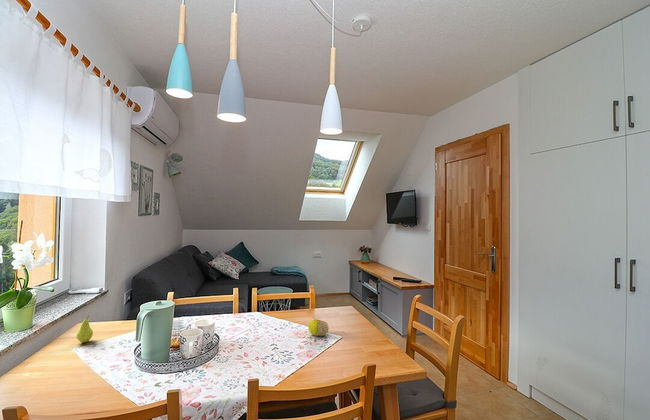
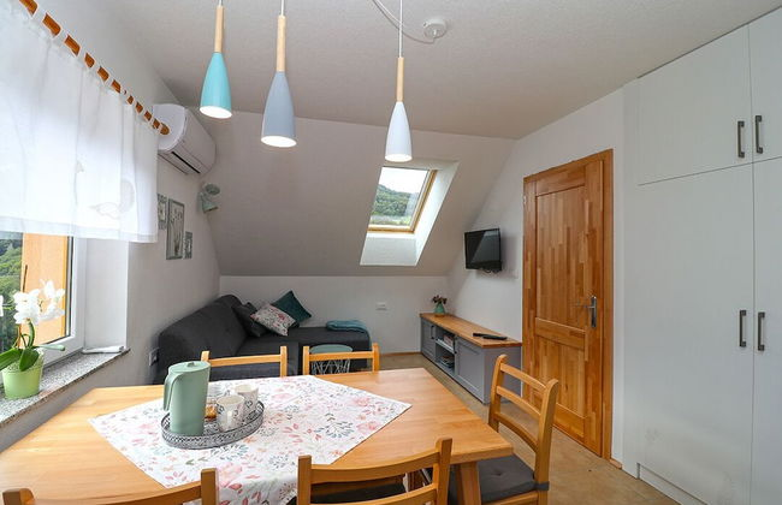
- fruit (318, 326)
- fruit (85, 328)
